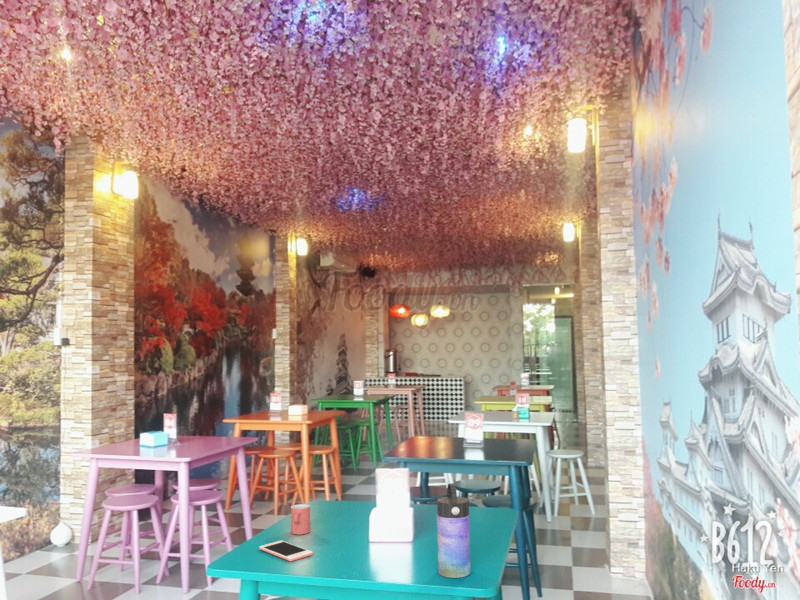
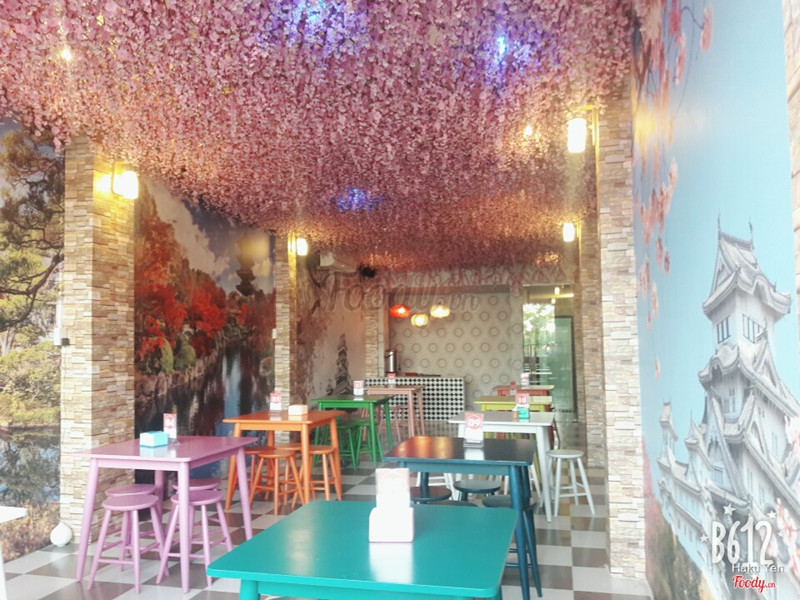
- cell phone (285, 550)
- water bottle (453, 527)
- cup (299, 520)
